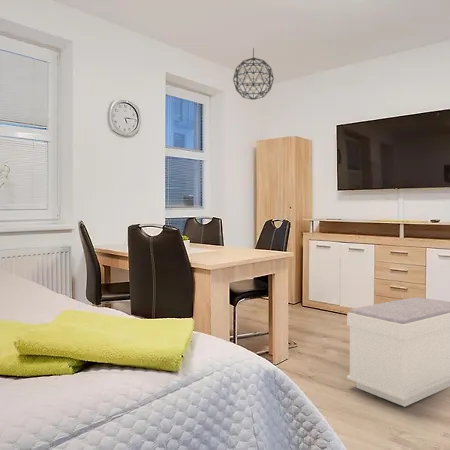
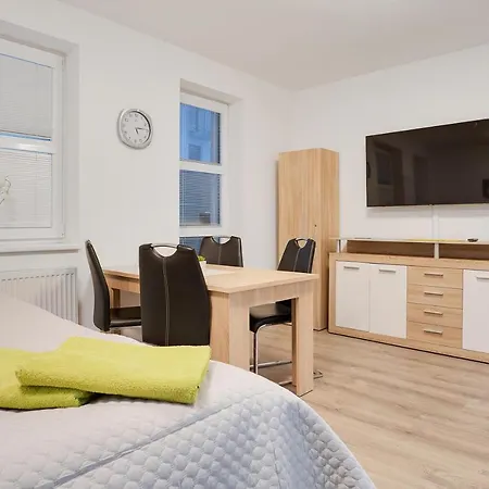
- pendant light (253, 73)
- bench (410, 344)
